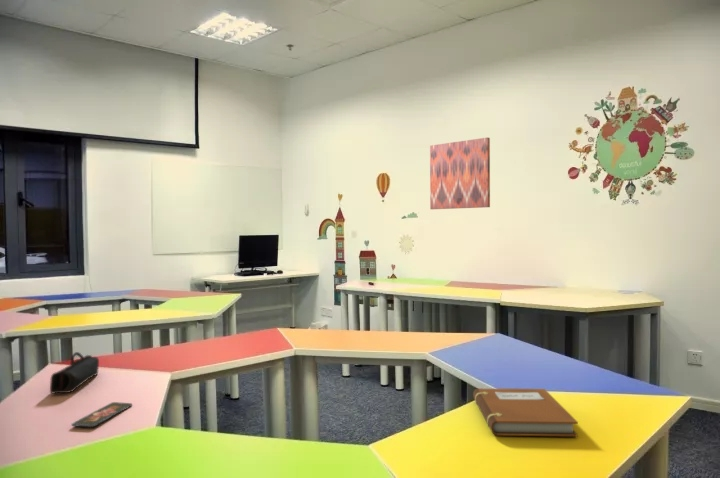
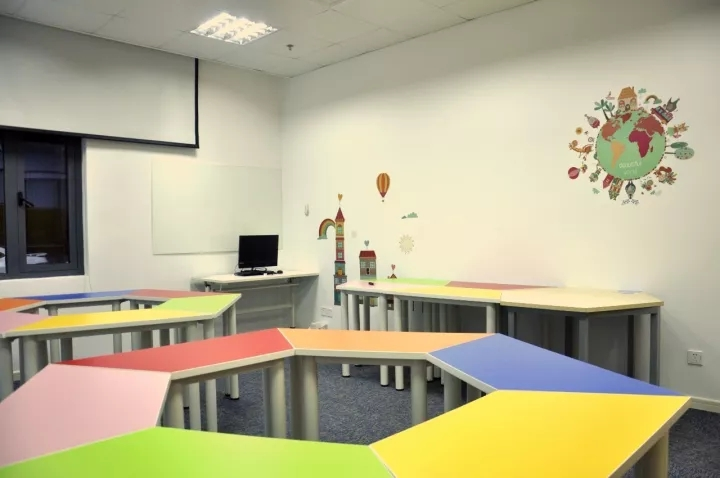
- notebook (519, 409)
- wall art (458, 175)
- smartphone (103, 414)
- pencil case (76, 368)
